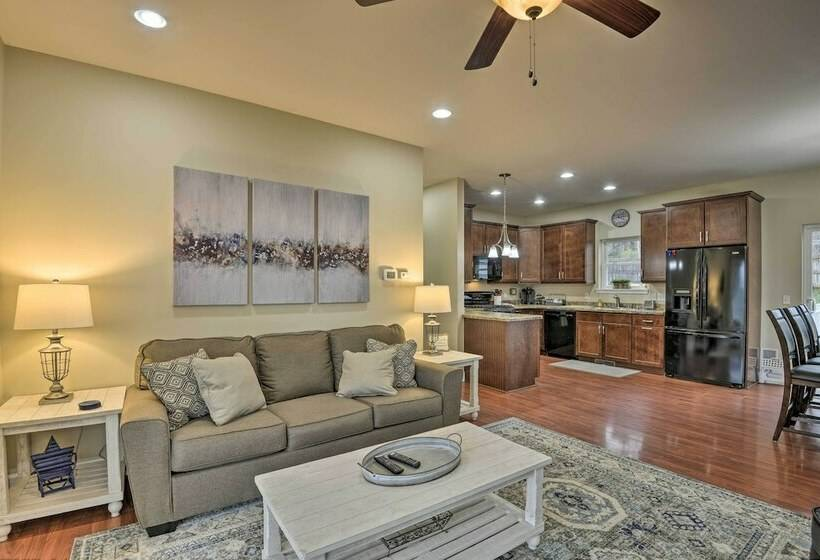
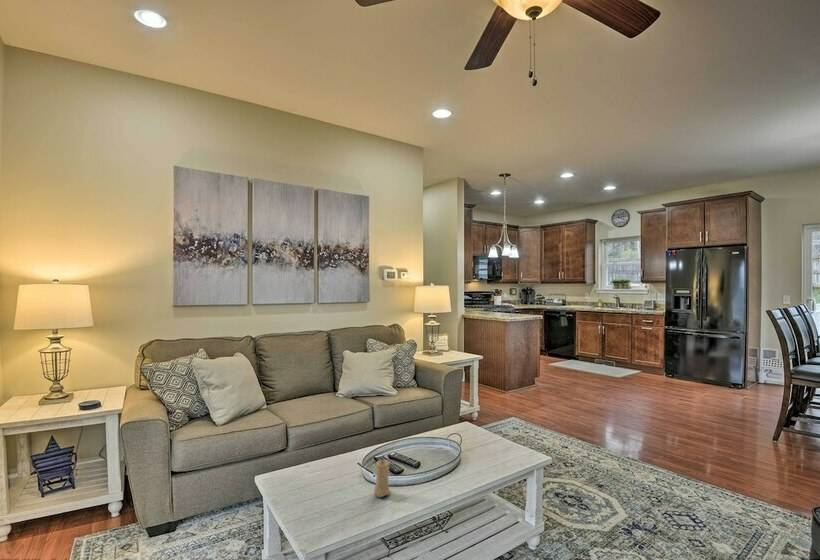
+ candle (382, 476)
